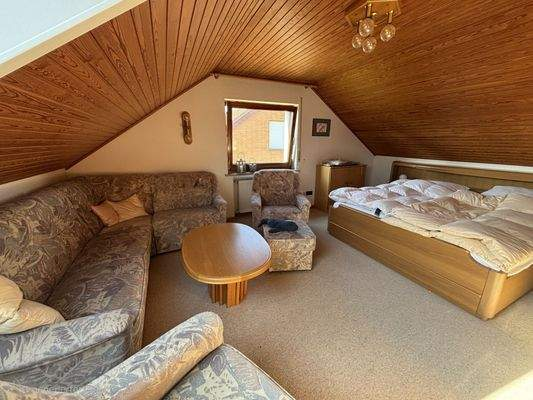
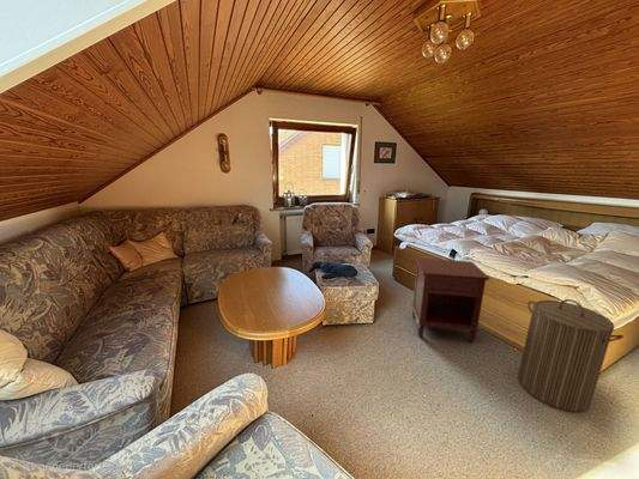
+ nightstand (444, 298)
+ laundry hamper (562, 346)
